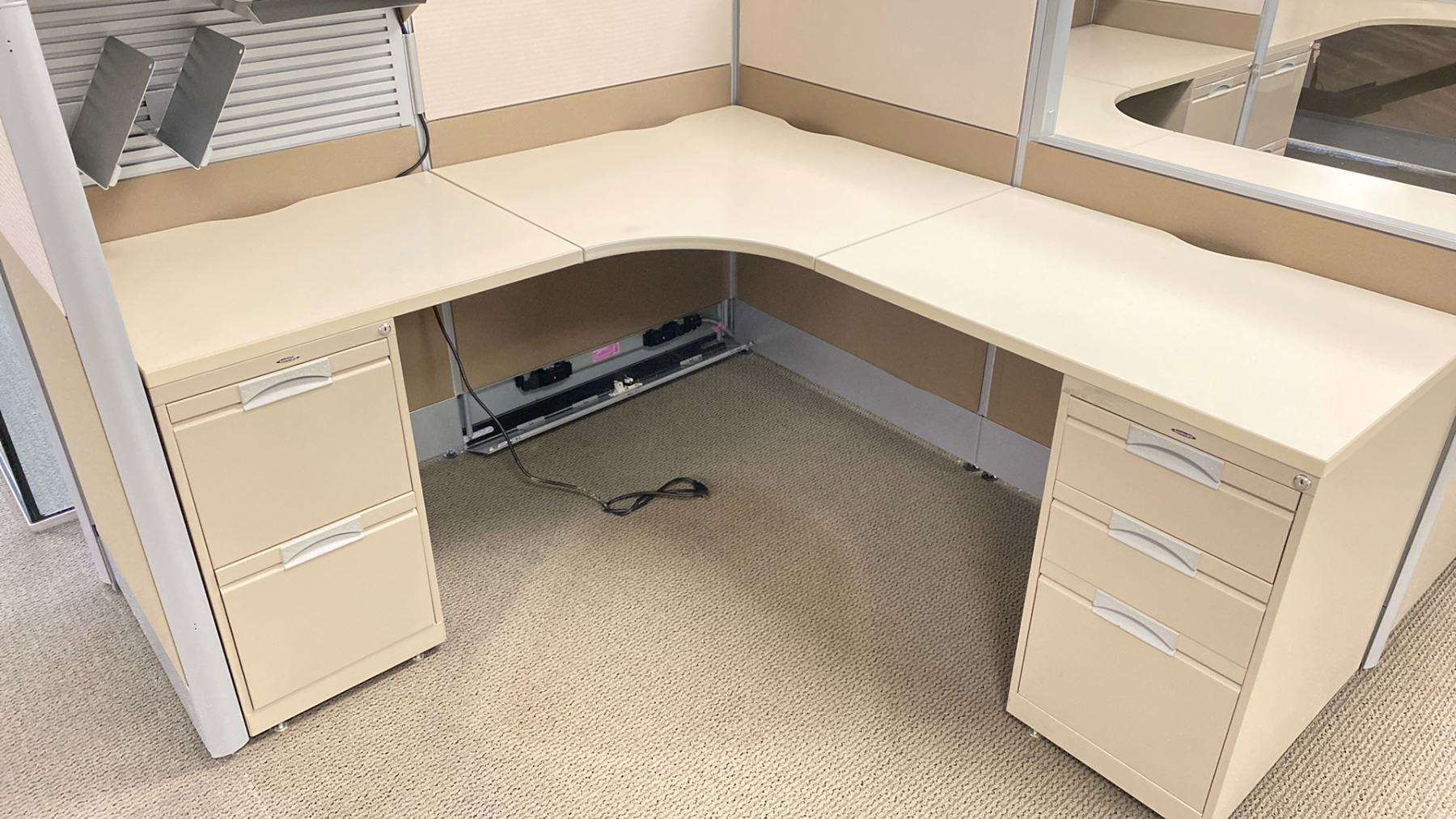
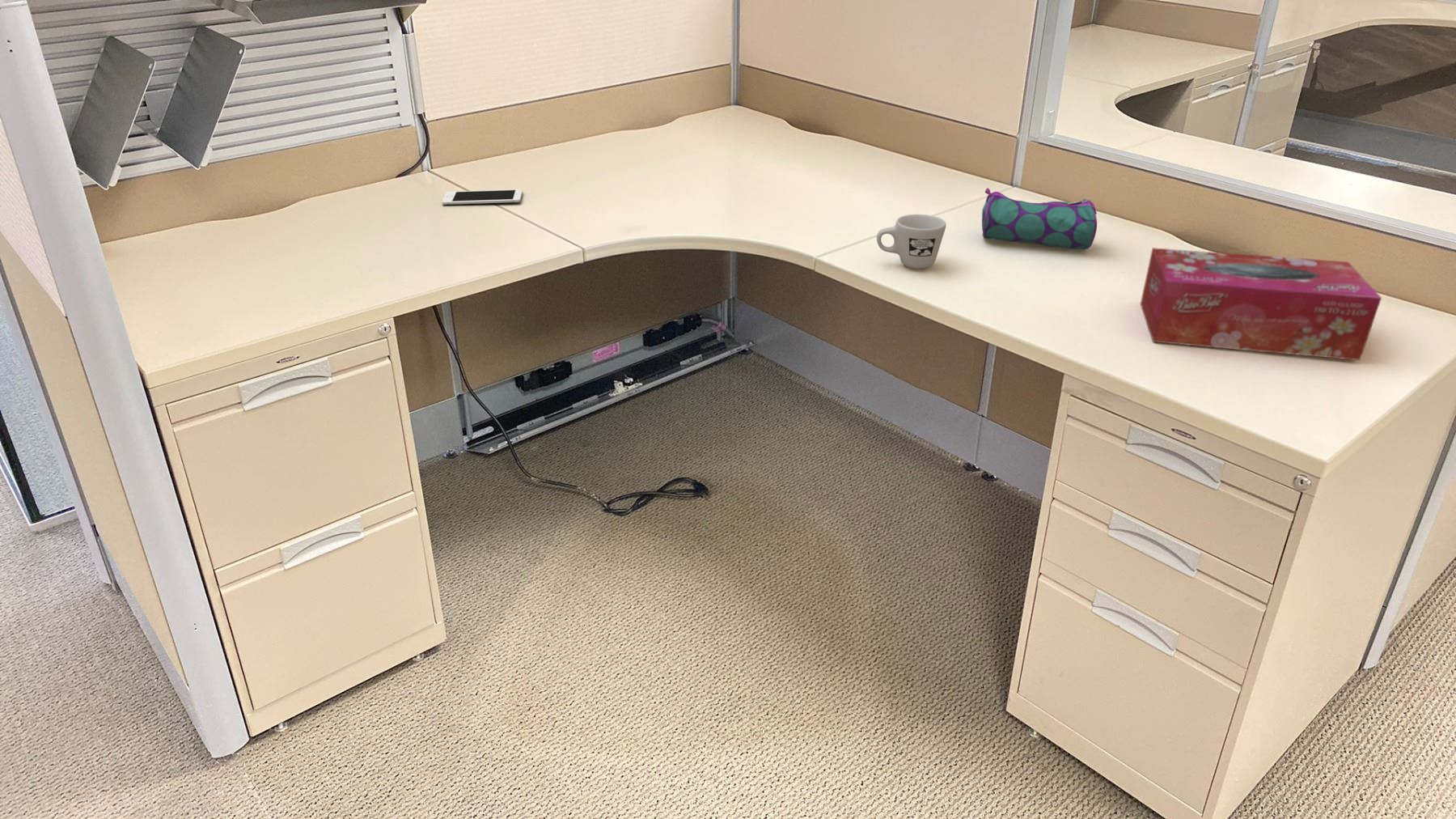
+ mug (909, 243)
+ pencil case (1038, 219)
+ tissue box (1251, 301)
+ cell phone (483, 197)
